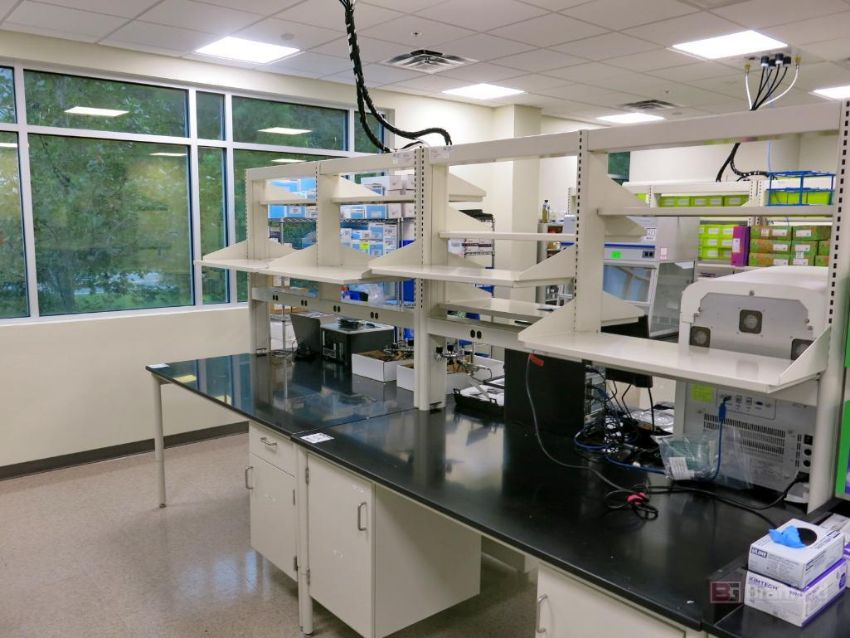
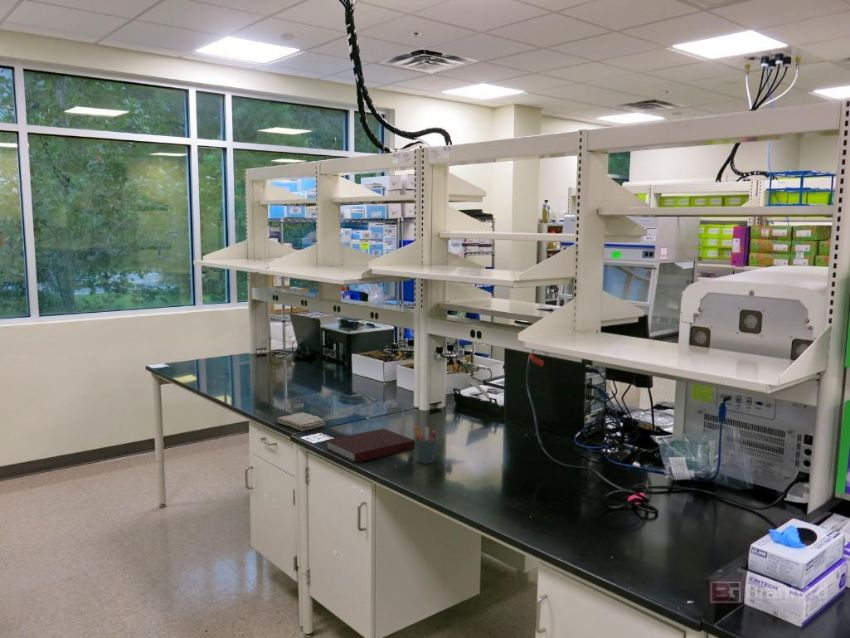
+ washcloth (301, 420)
+ notebook (370, 444)
+ pen holder (425, 442)
